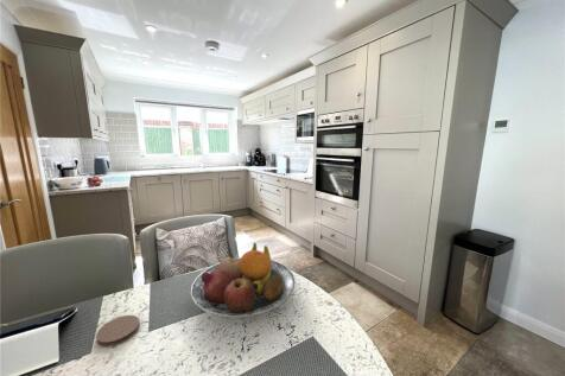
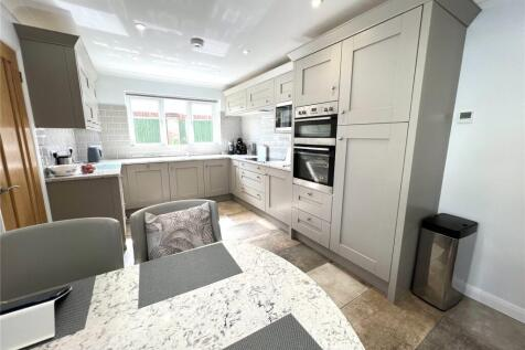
- fruit bowl (245, 276)
- coaster (119, 330)
